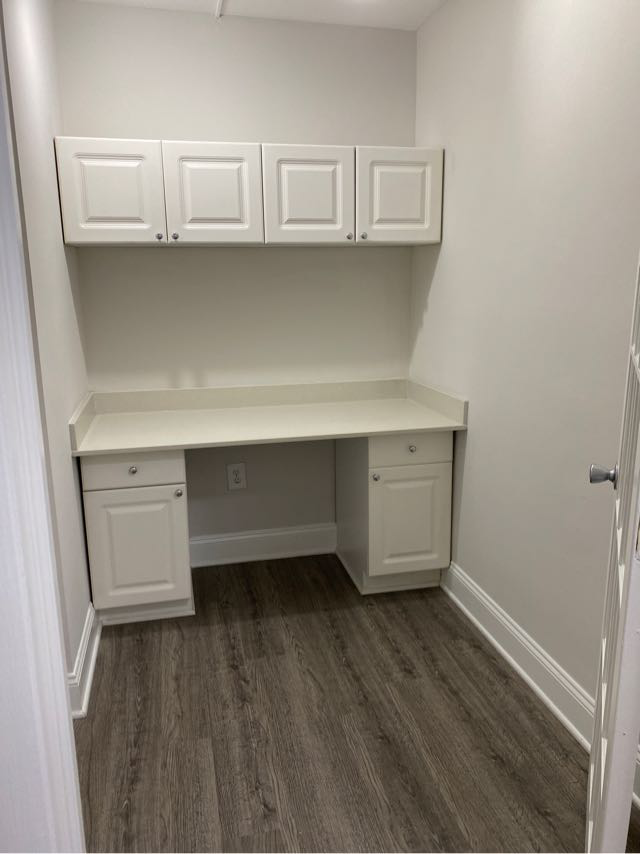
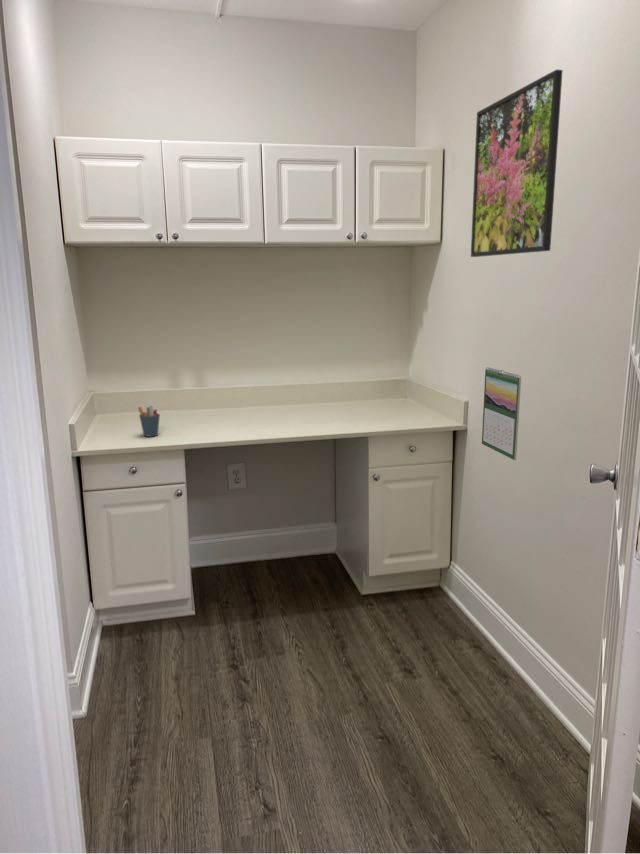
+ calendar (500, 411)
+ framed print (510, 175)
+ pen holder (149, 419)
